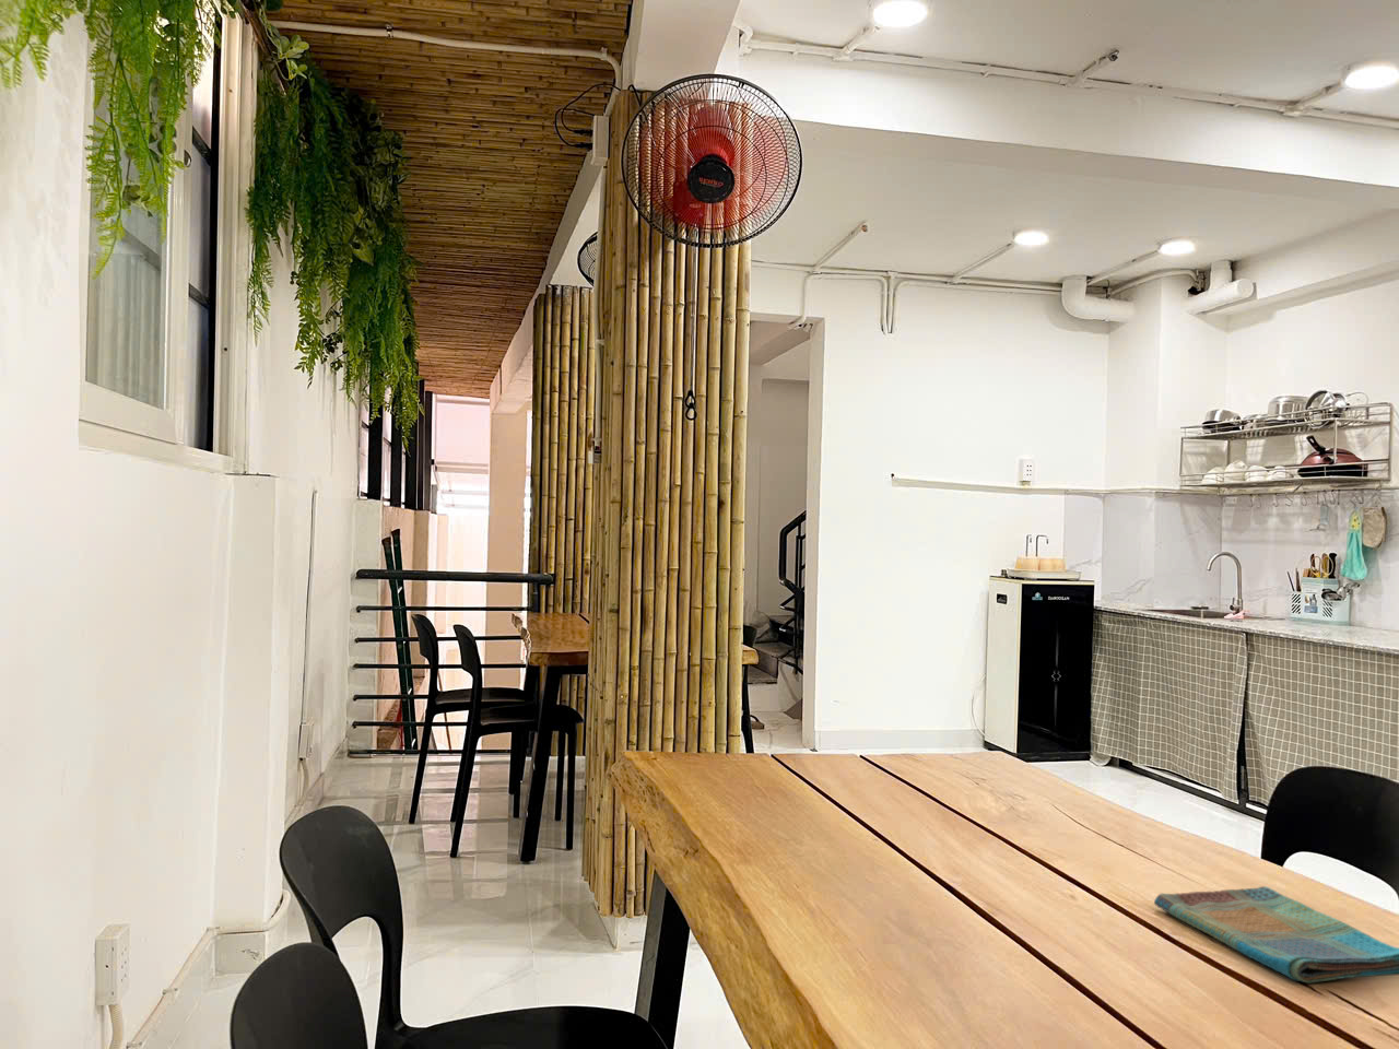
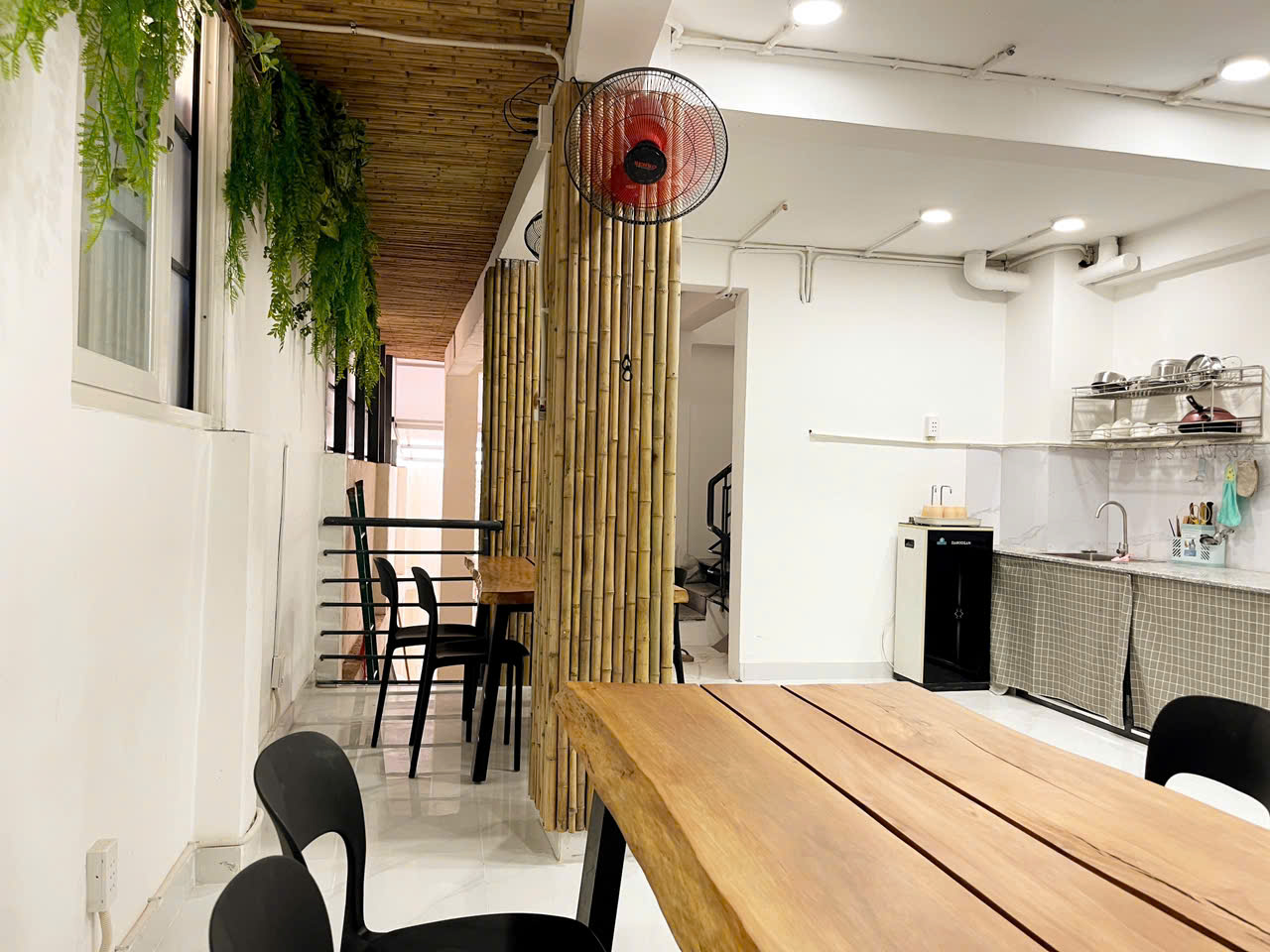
- dish towel (1278, 928)
